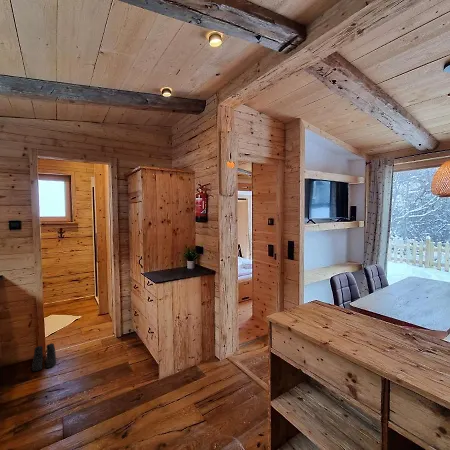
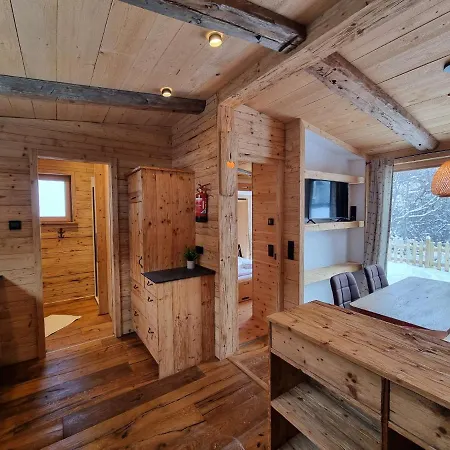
- boots (42, 355)
